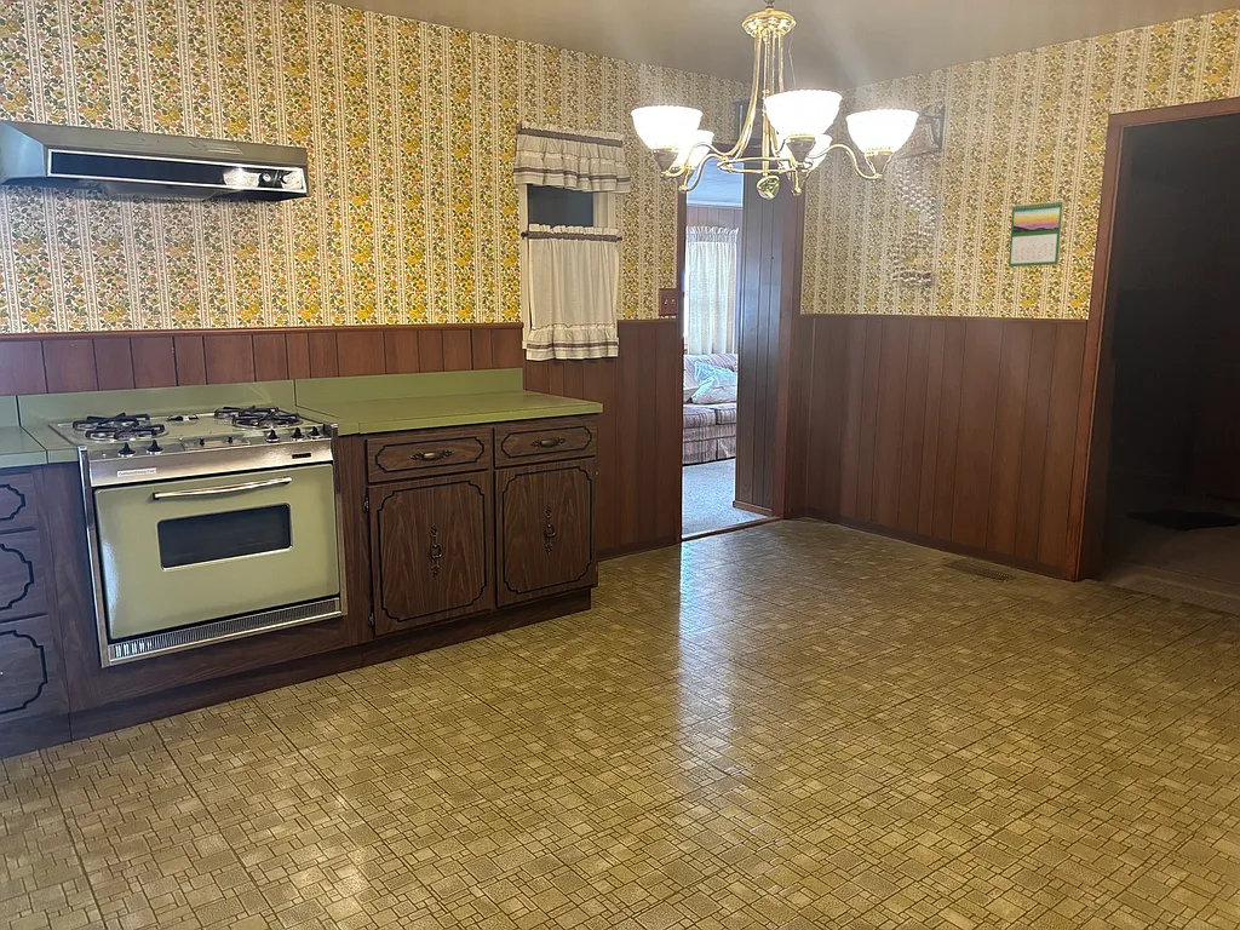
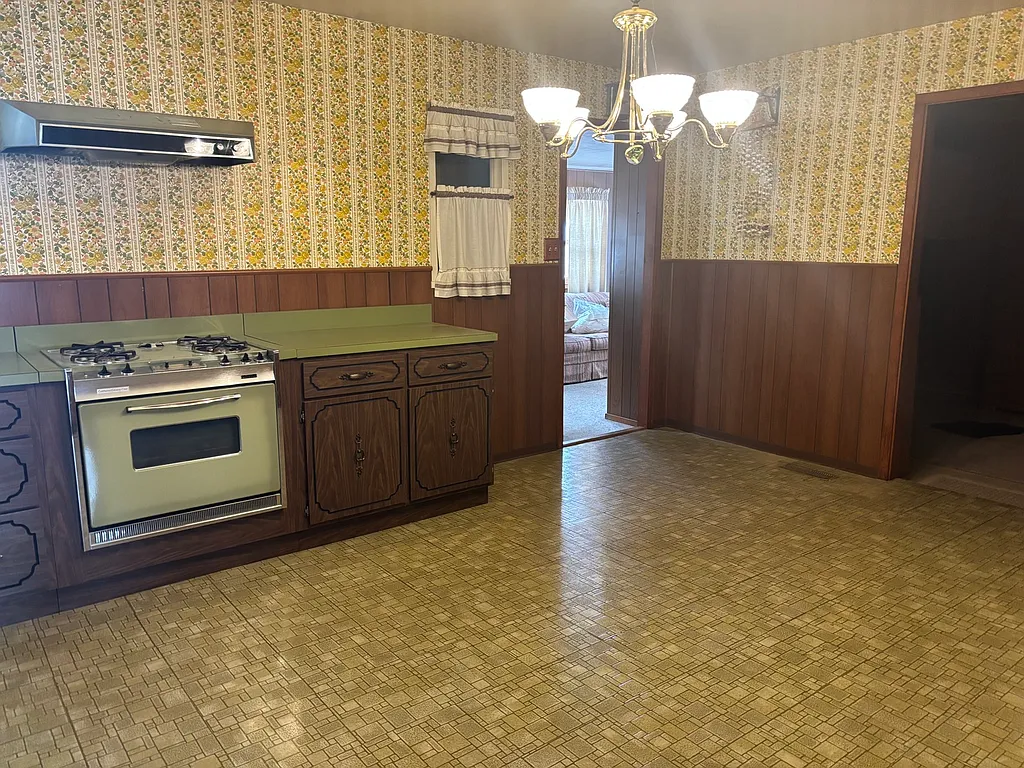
- calendar (1034, 234)
